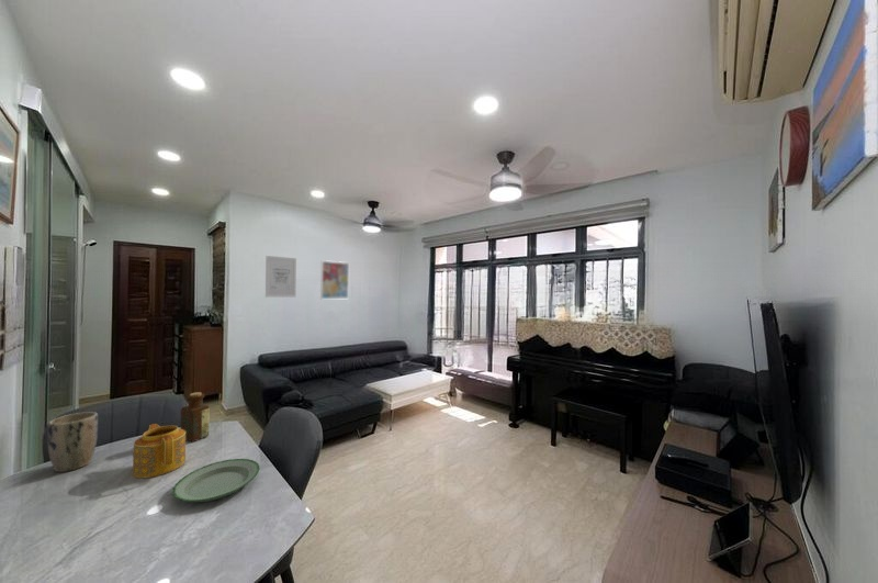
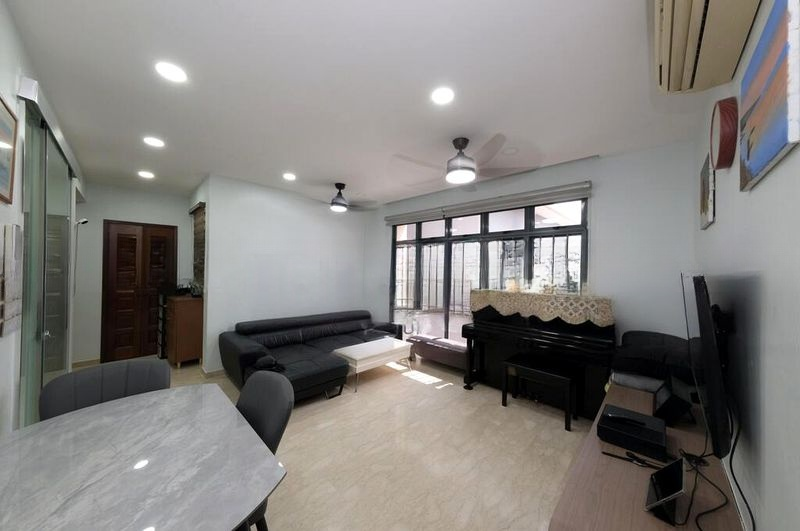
- teapot (159, 448)
- plant pot (72, 441)
- wall art (281, 277)
- plate (218, 481)
- wall art (335, 280)
- bottle (194, 415)
